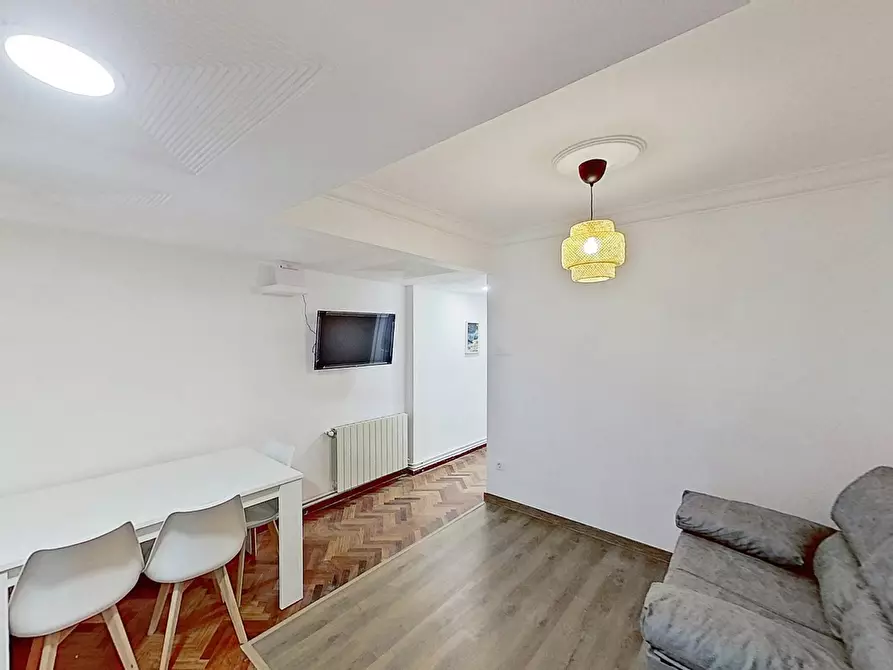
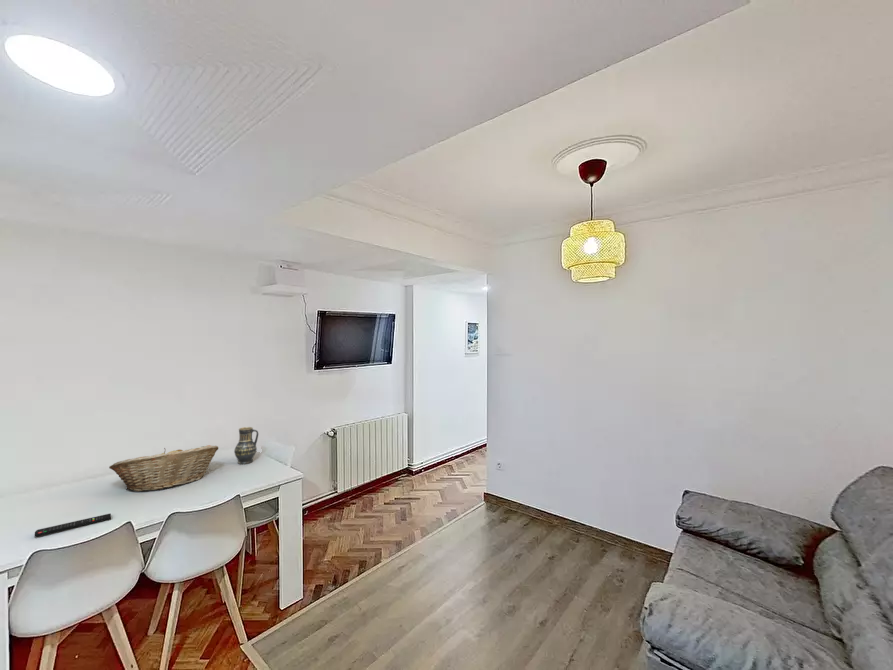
+ vase (245, 445)
+ remote control (74, 524)
+ fruit basket (167, 463)
